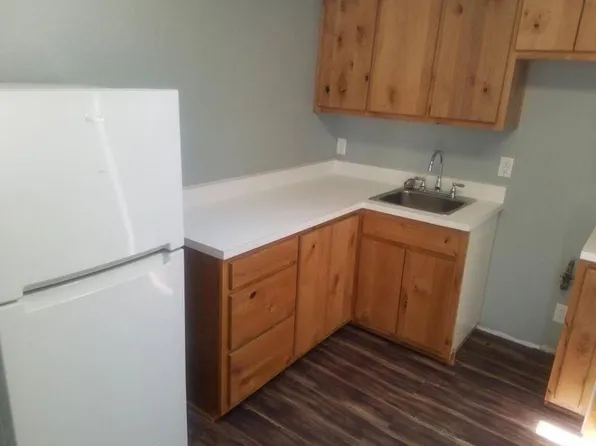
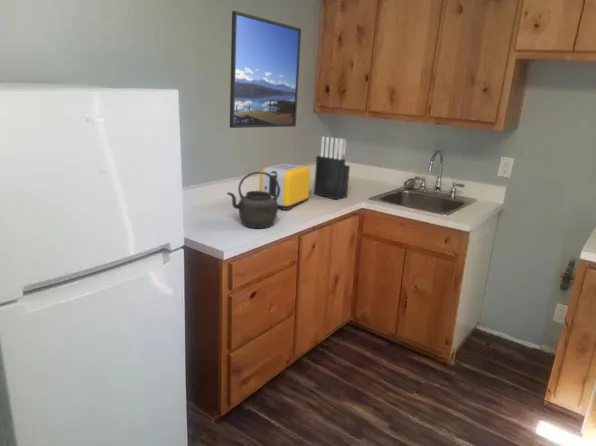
+ toaster (284, 185)
+ kettle (253, 198)
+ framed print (267, 75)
+ knife block (333, 167)
